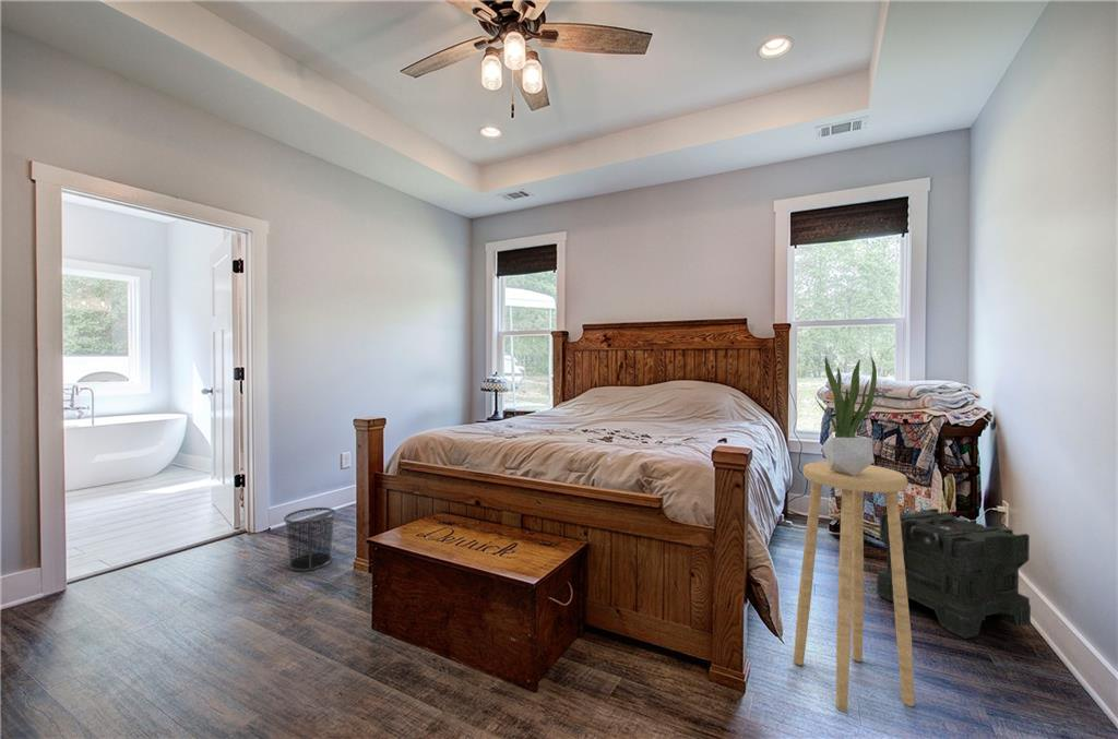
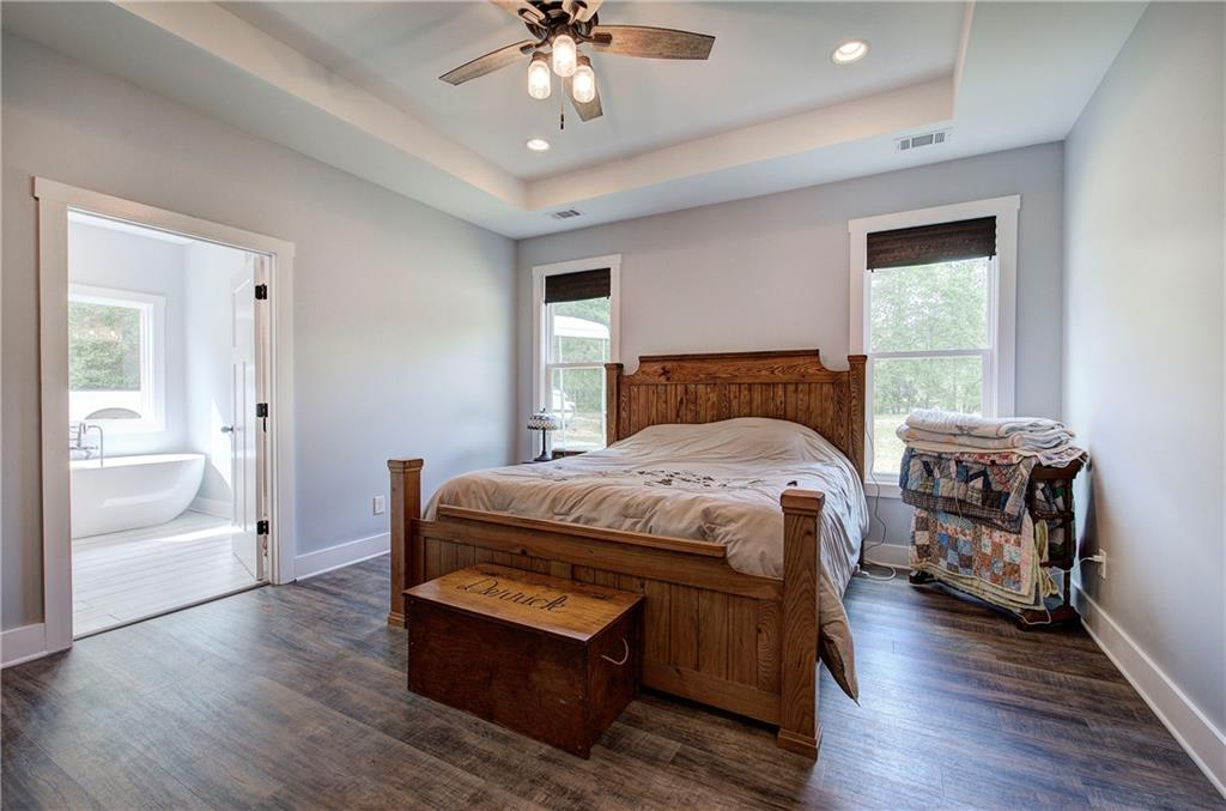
- military equipment crate (949, 565)
- waste bin (310, 538)
- potted plant (849, 414)
- stool (851, 576)
